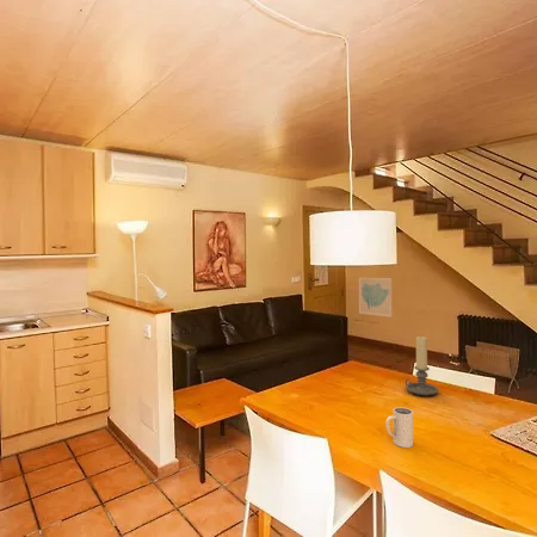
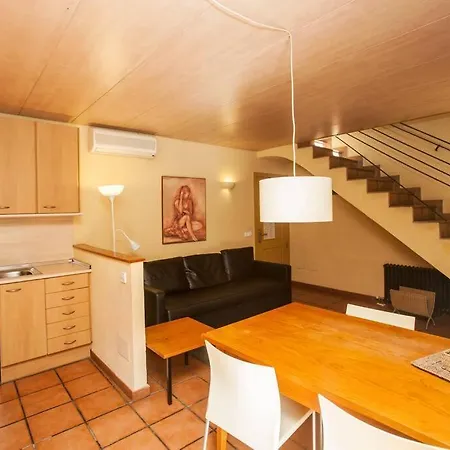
- mug (399, 427)
- wall art (375, 296)
- candle holder (419, 363)
